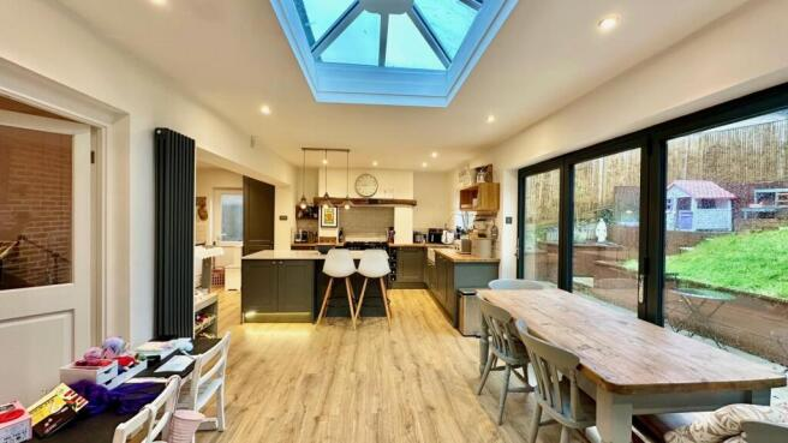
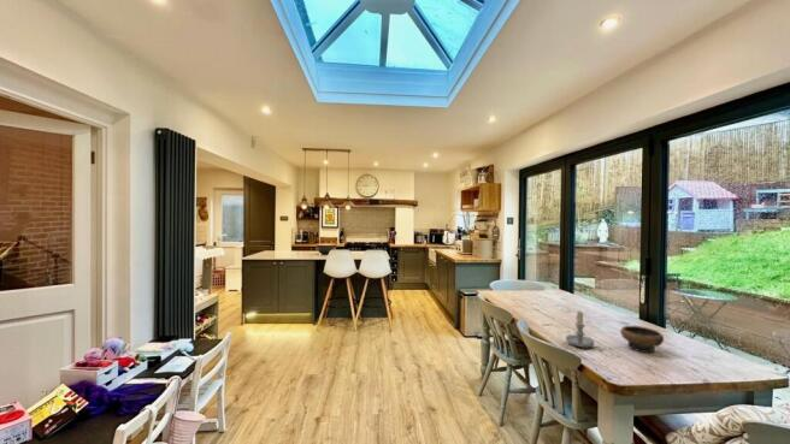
+ candle (579, 326)
+ bowl (641, 339)
